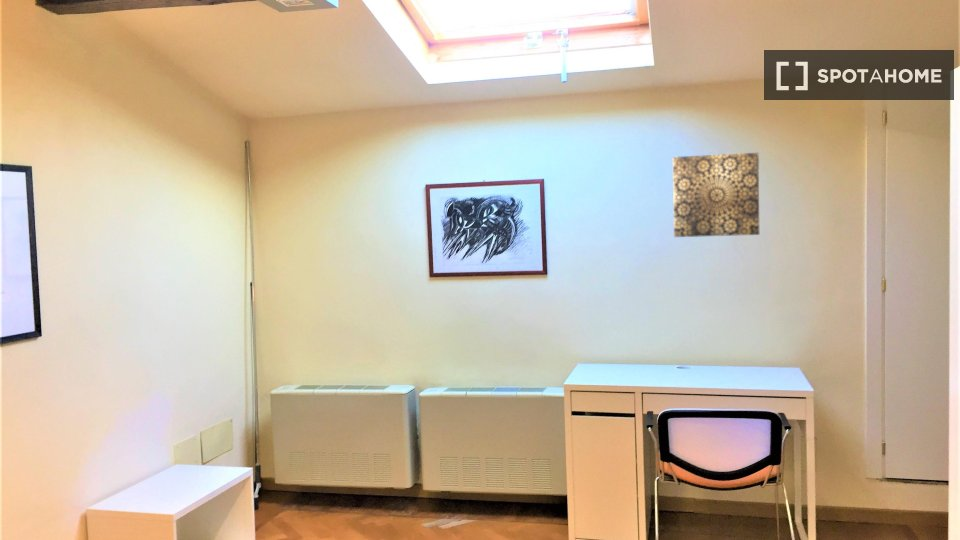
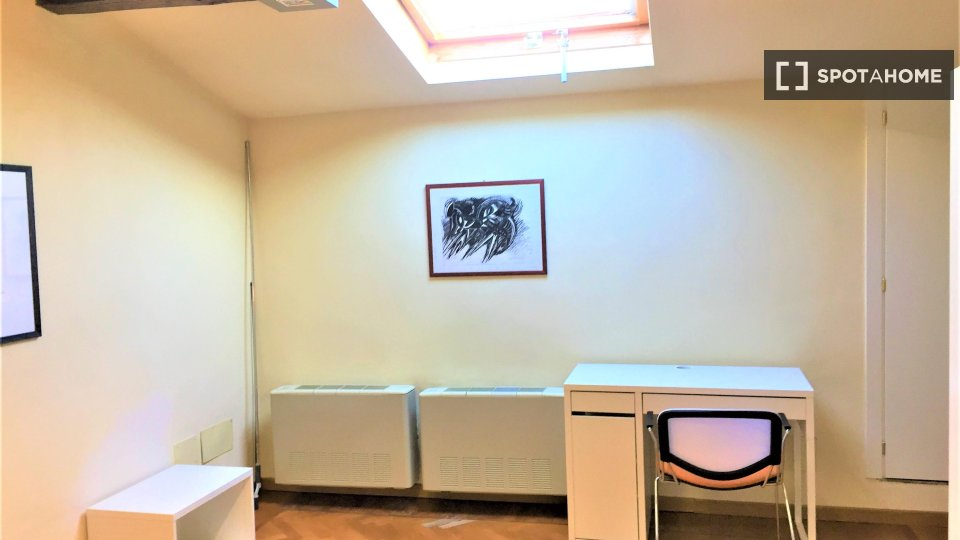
- wall art (715, 195)
